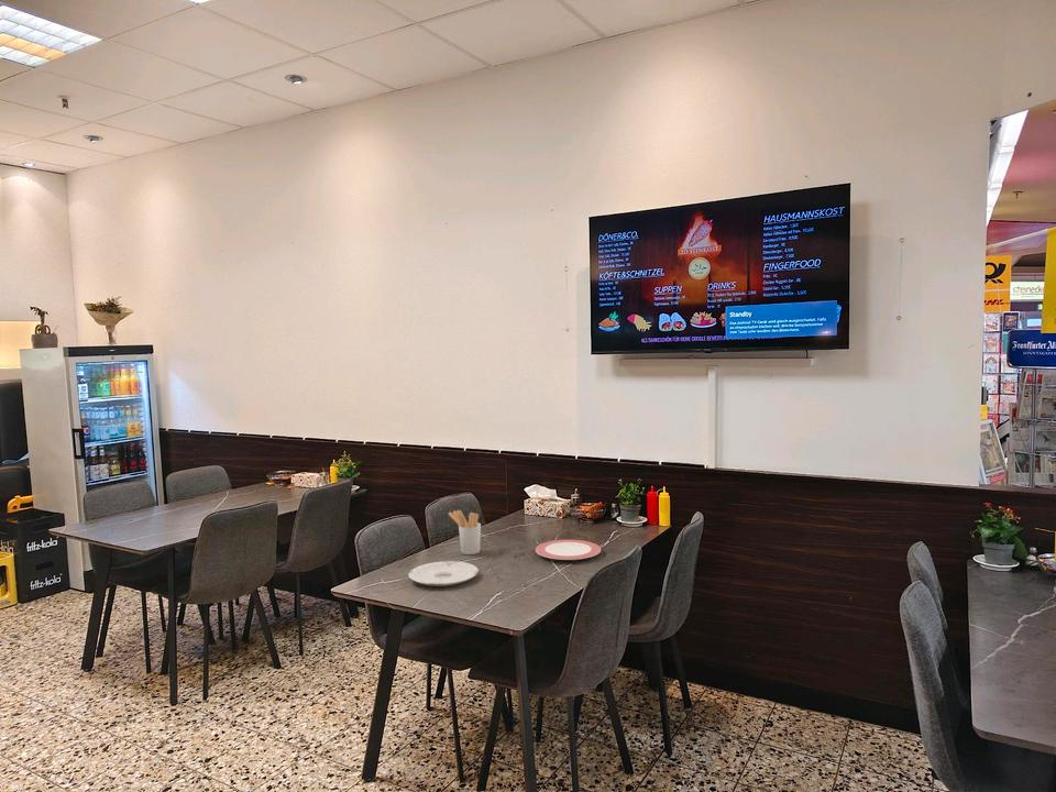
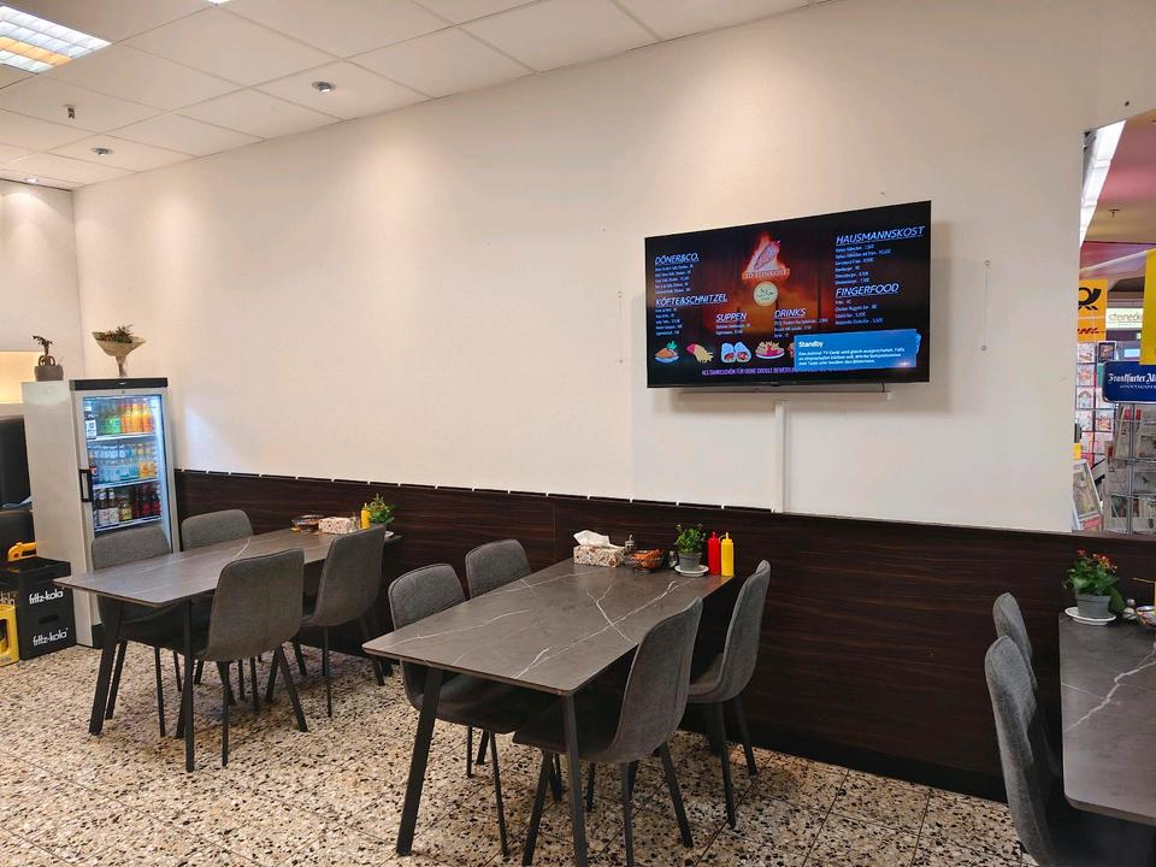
- plate (443, 574)
- utensil holder (464, 530)
- plate (568, 550)
